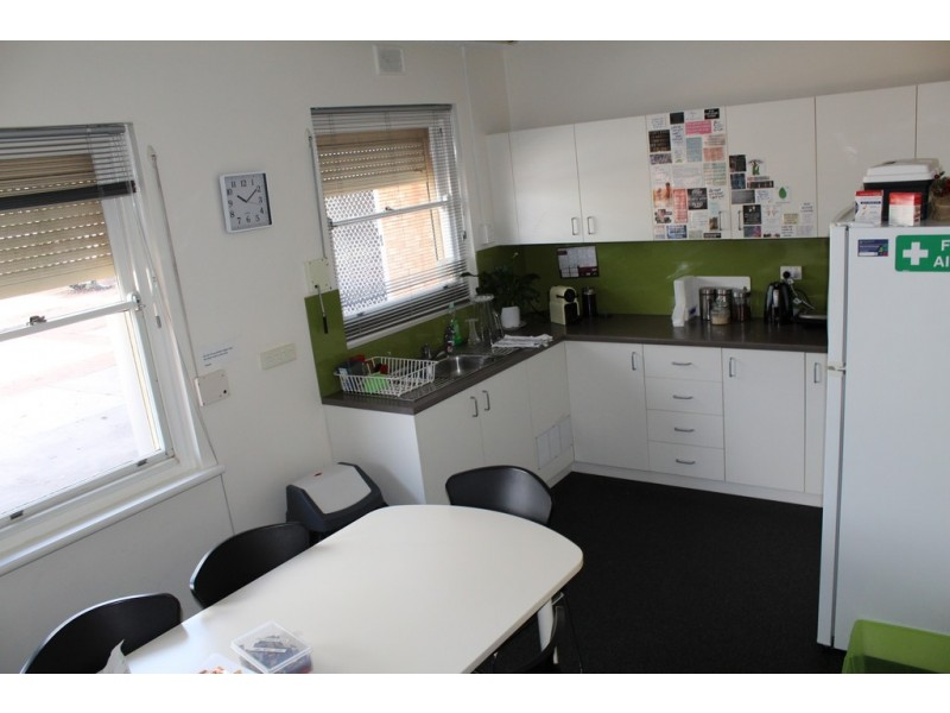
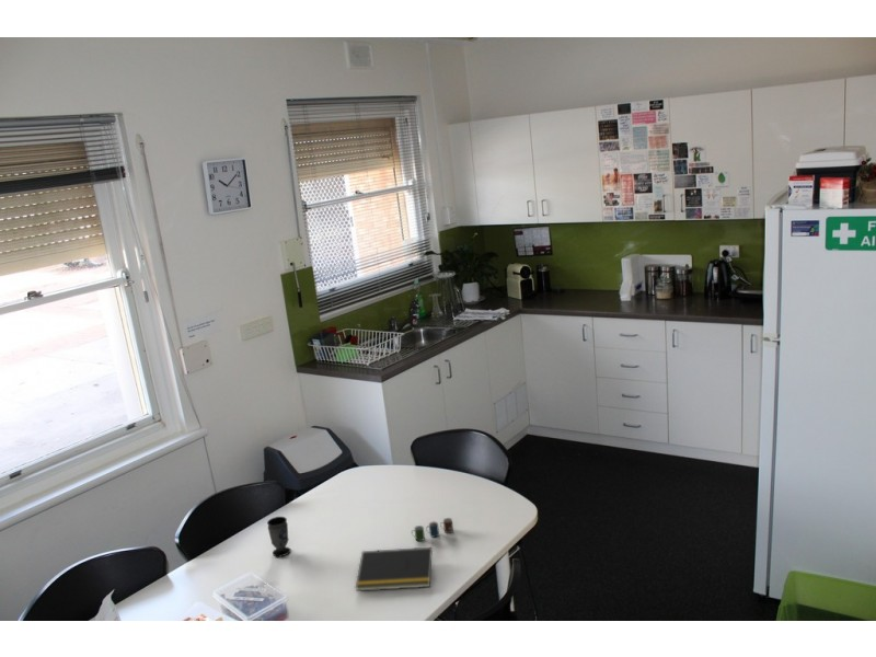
+ notepad (394, 568)
+ cup (431, 526)
+ cup (279, 535)
